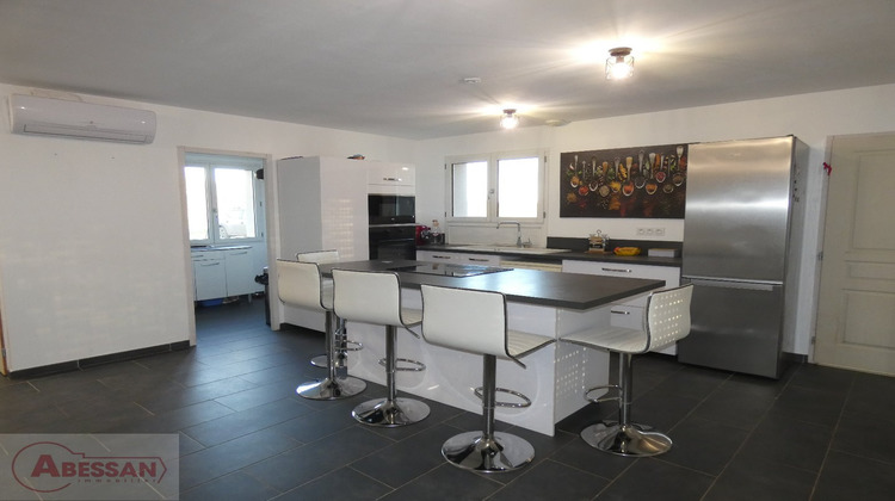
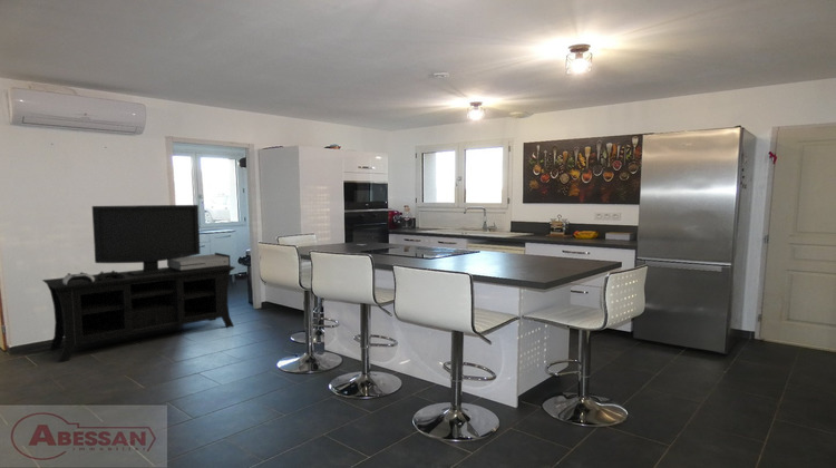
+ media console (146, 272)
